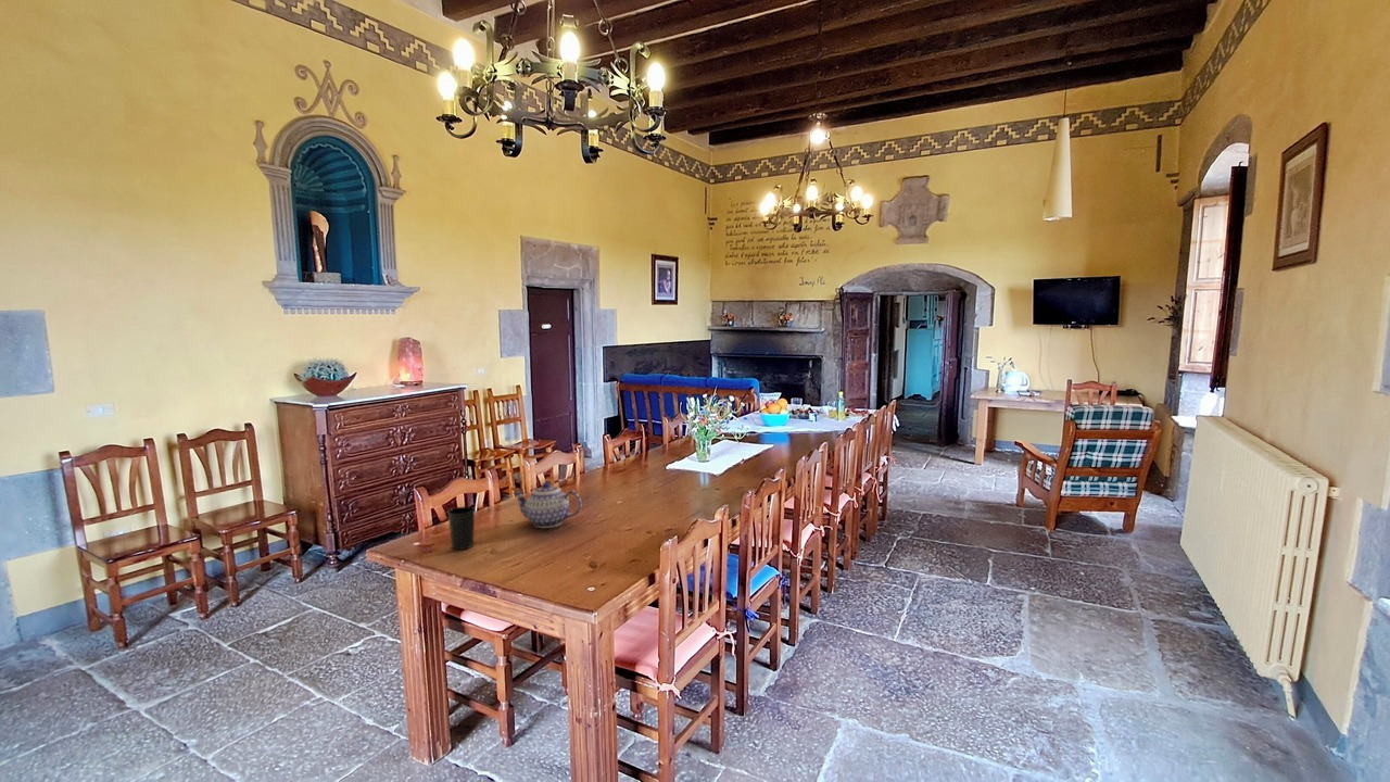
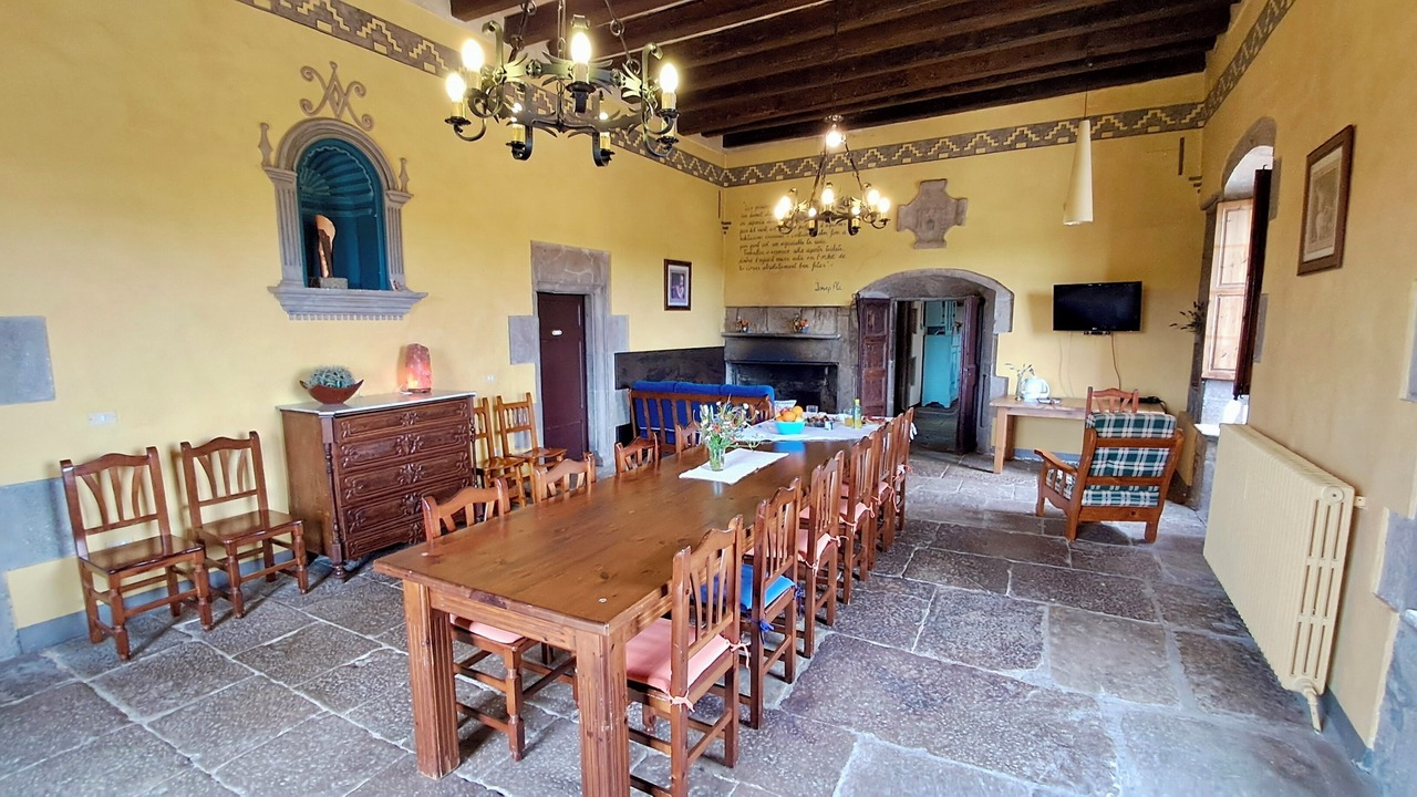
- cup (462, 528)
- teapot (546, 503)
